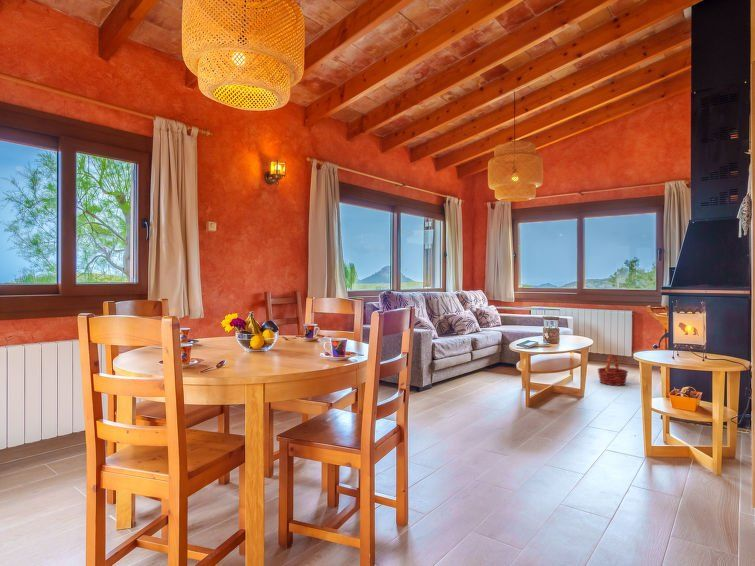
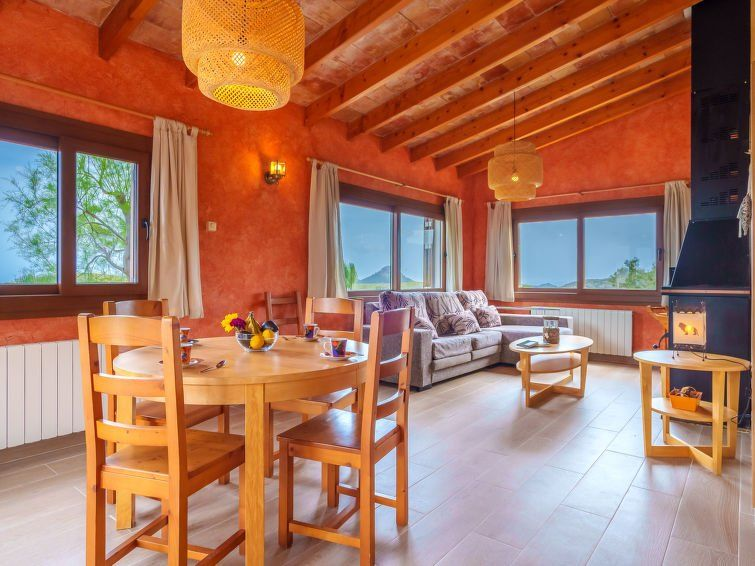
- basket (612, 368)
